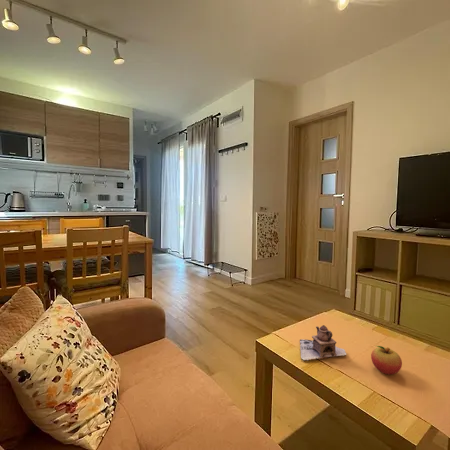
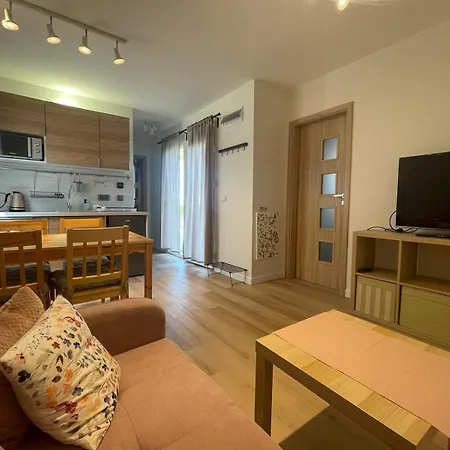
- fruit (386, 357)
- teapot (323, 338)
